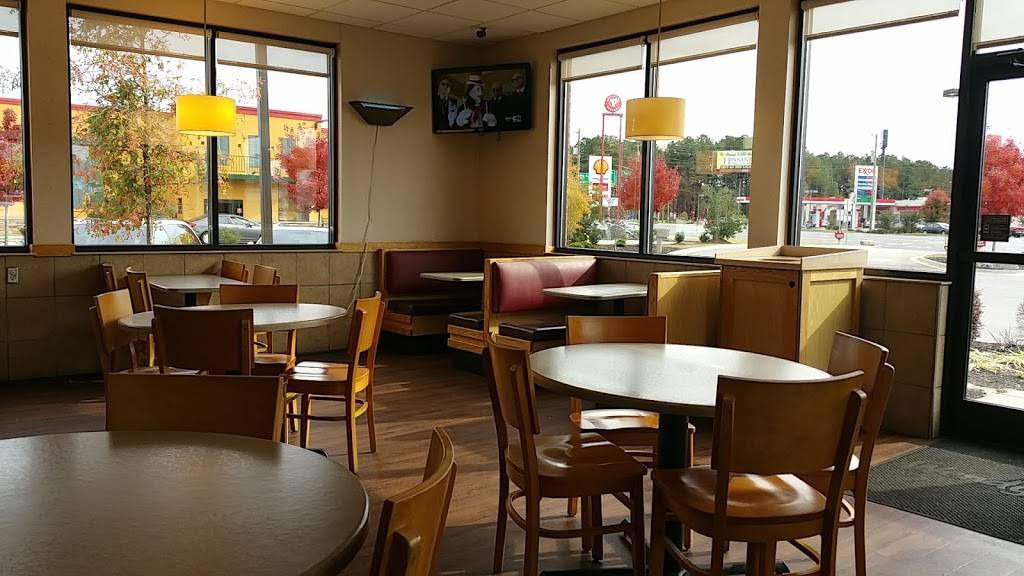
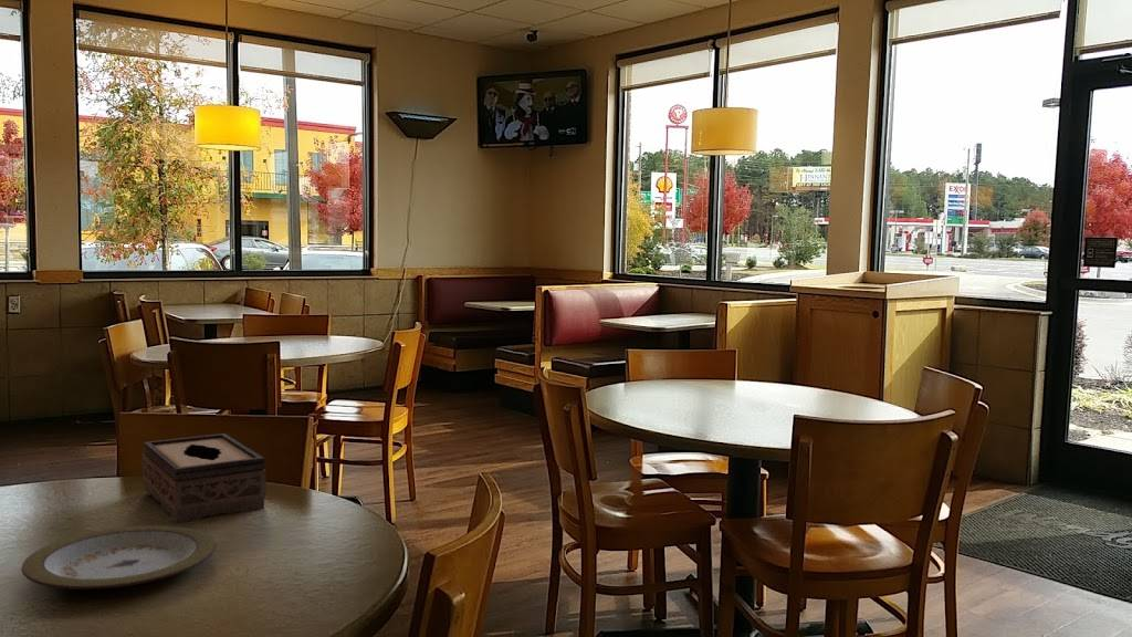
+ plate (123, 560)
+ tissue box (202, 474)
